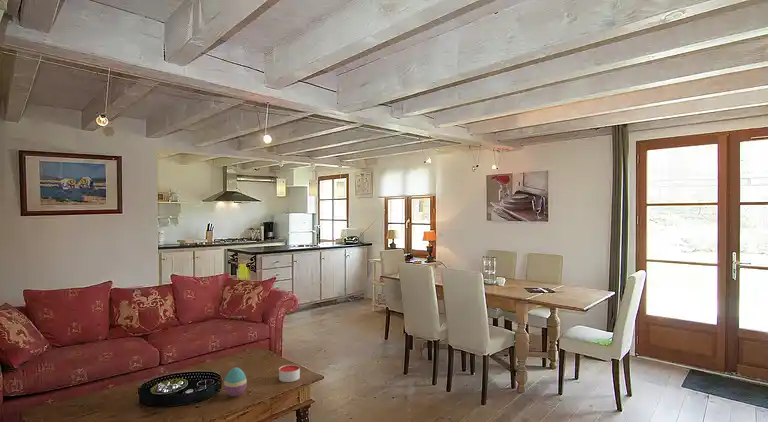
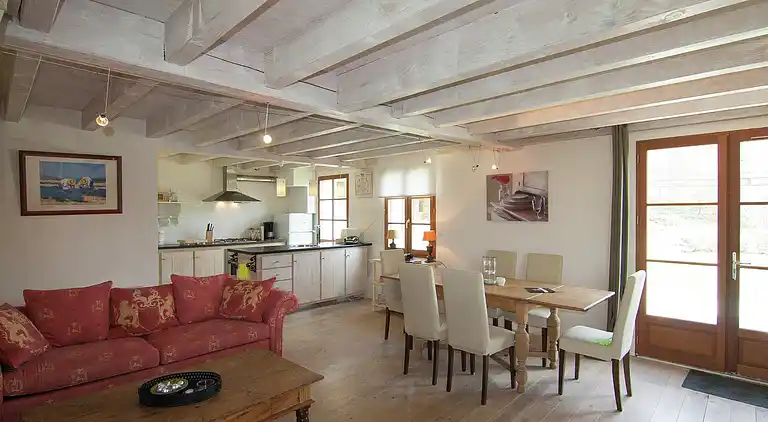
- candle (289, 372)
- decorative egg (235, 381)
